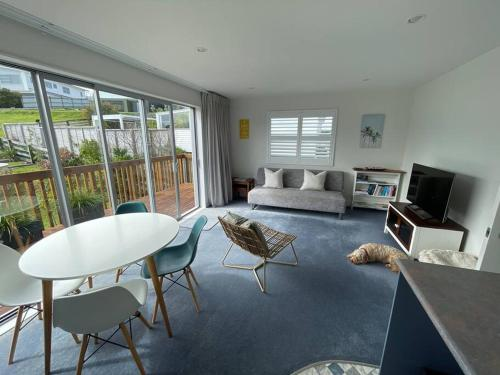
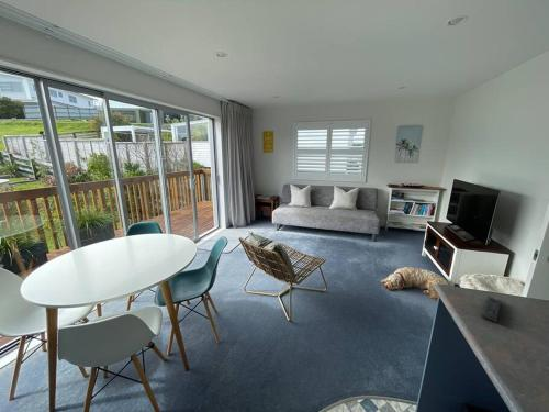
+ remote control (492, 307)
